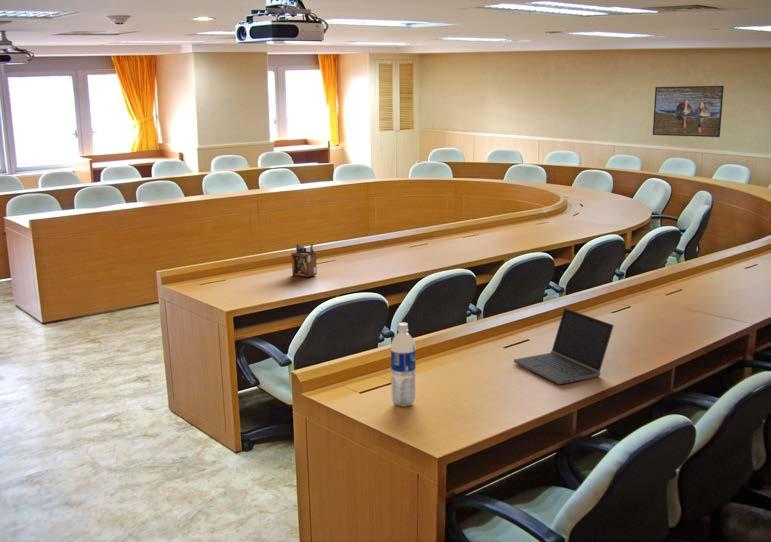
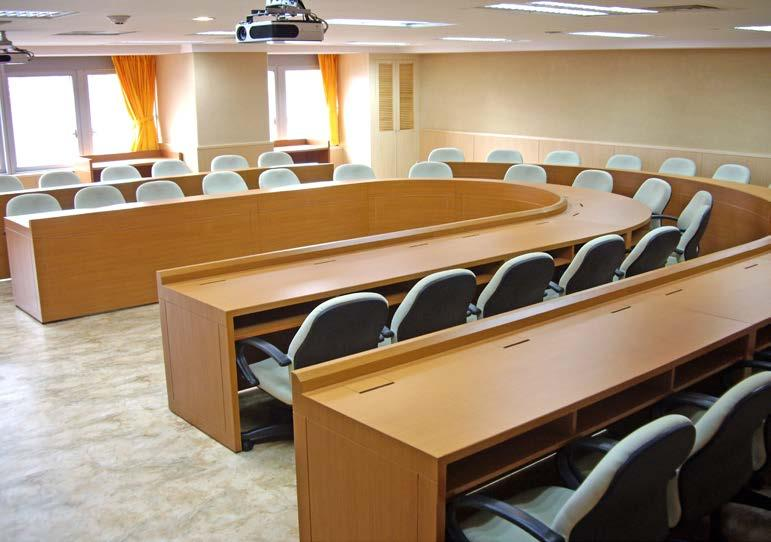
- laptop computer (562, 344)
- water bottle (403, 364)
- desk organizer (303, 259)
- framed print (686, 111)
